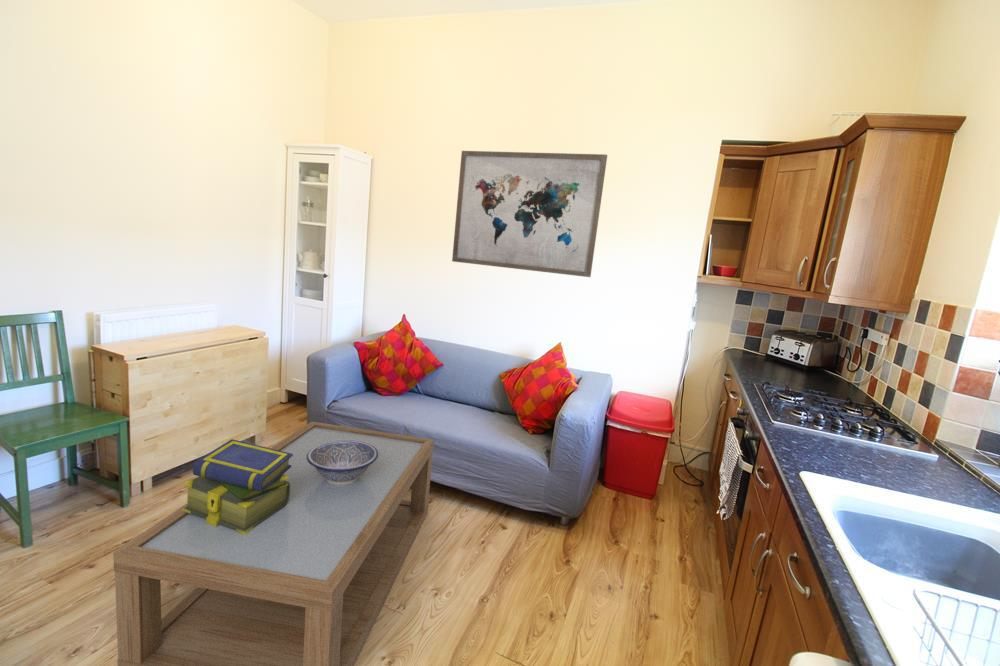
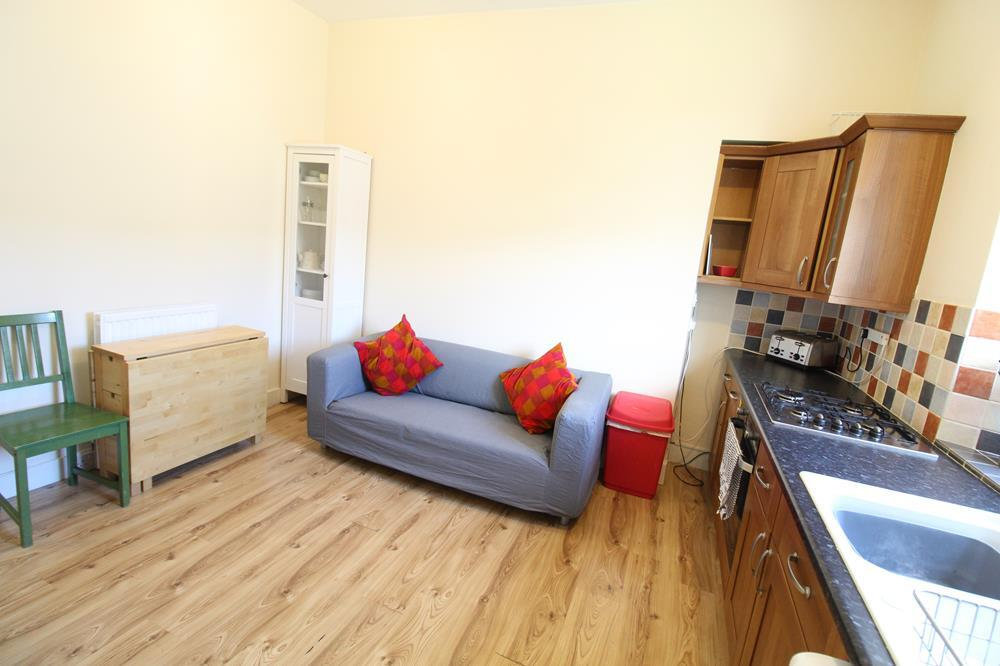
- coffee table (316, 527)
- stack of books (243, 477)
- wall art (524, 212)
- decorative bowl (342, 462)
